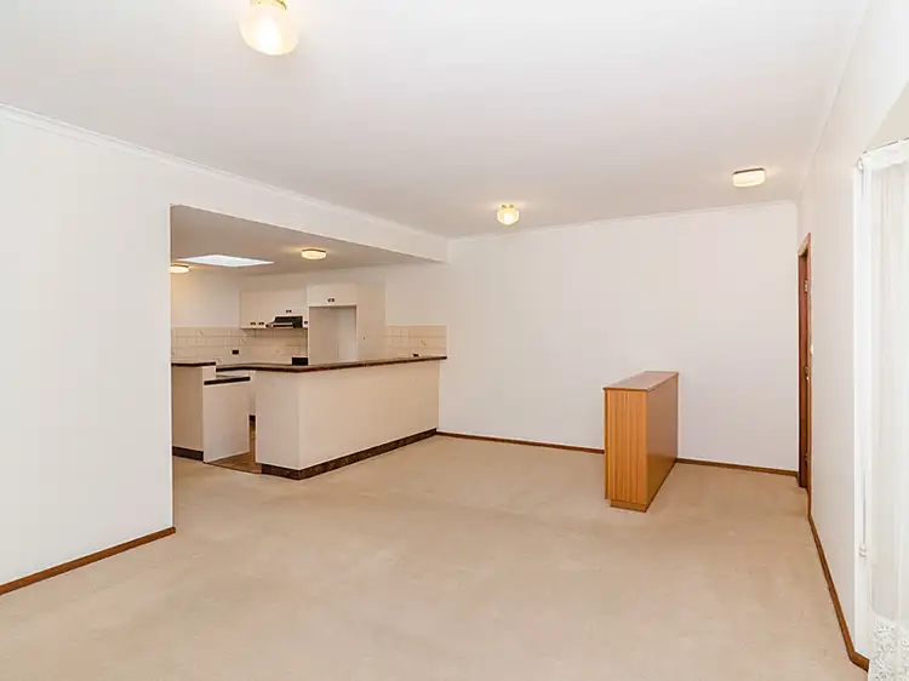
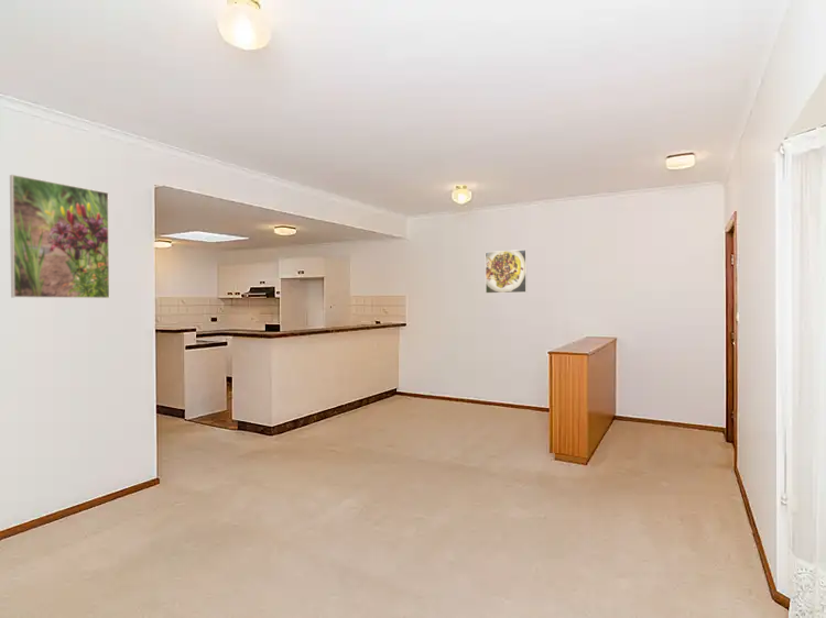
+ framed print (63, 241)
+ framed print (506, 272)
